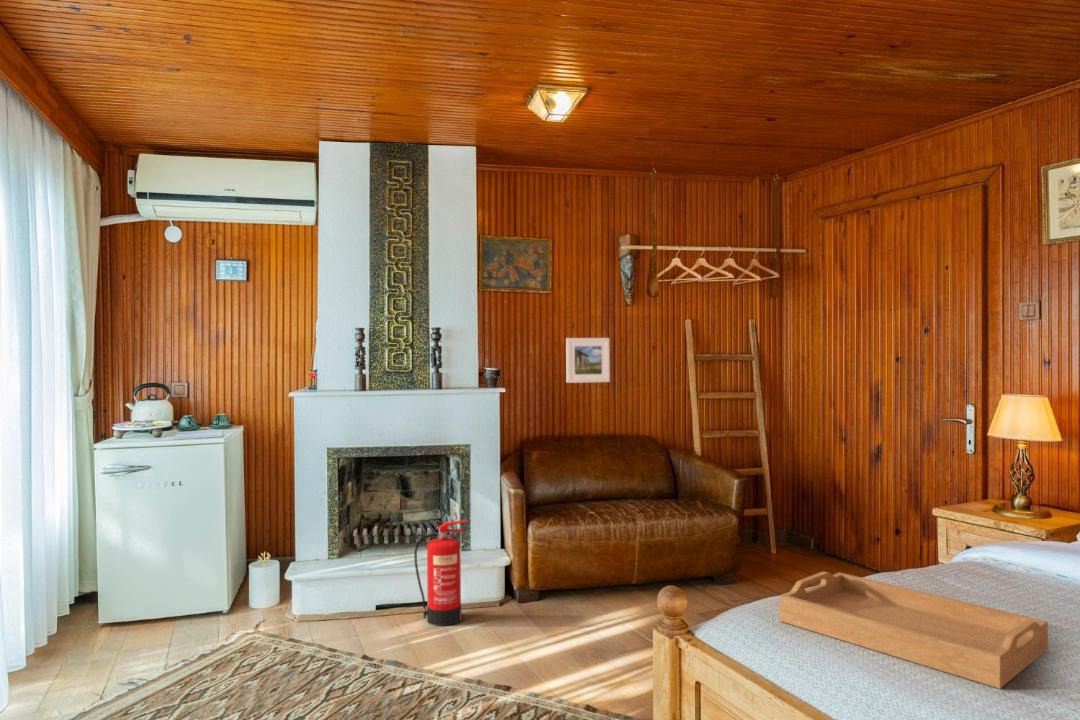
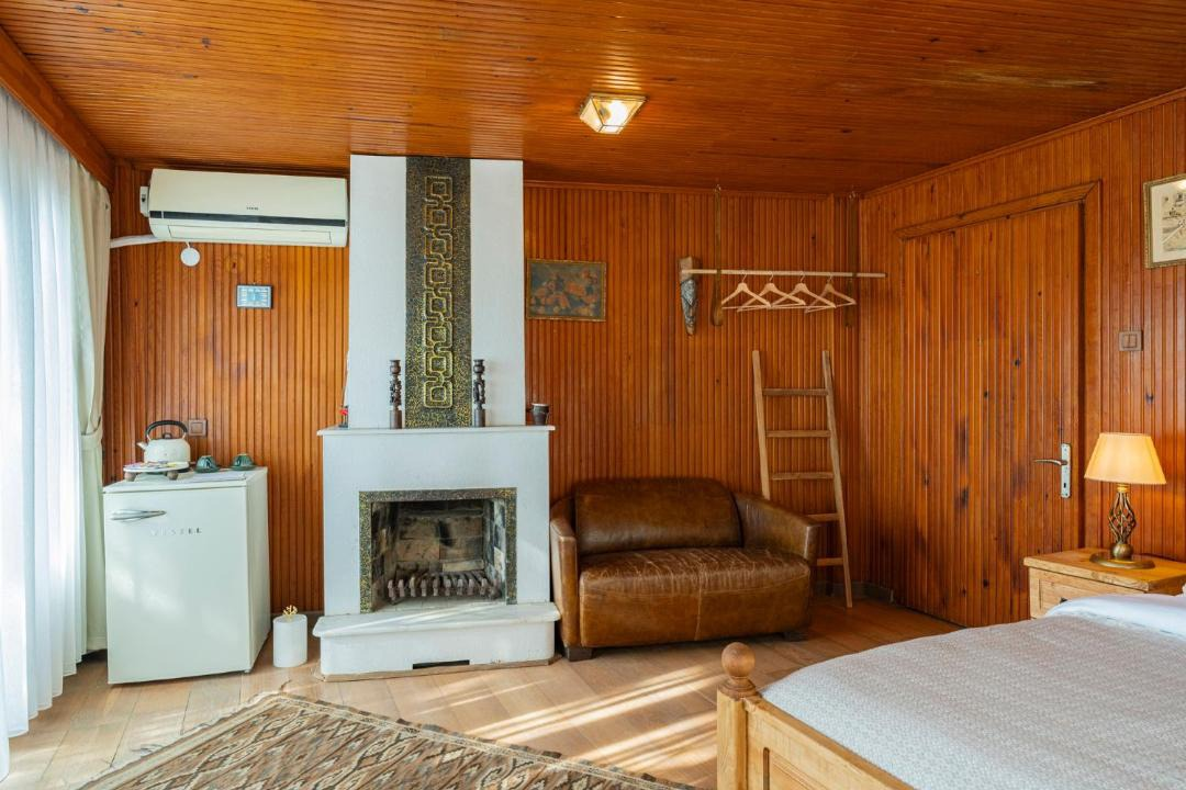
- serving tray (906, 616)
- fire extinguisher (441, 571)
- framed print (588, 360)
